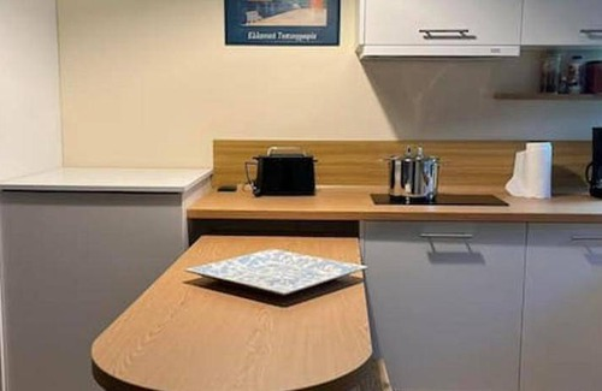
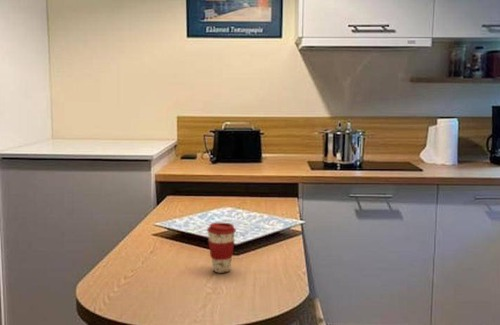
+ coffee cup (221, 247)
